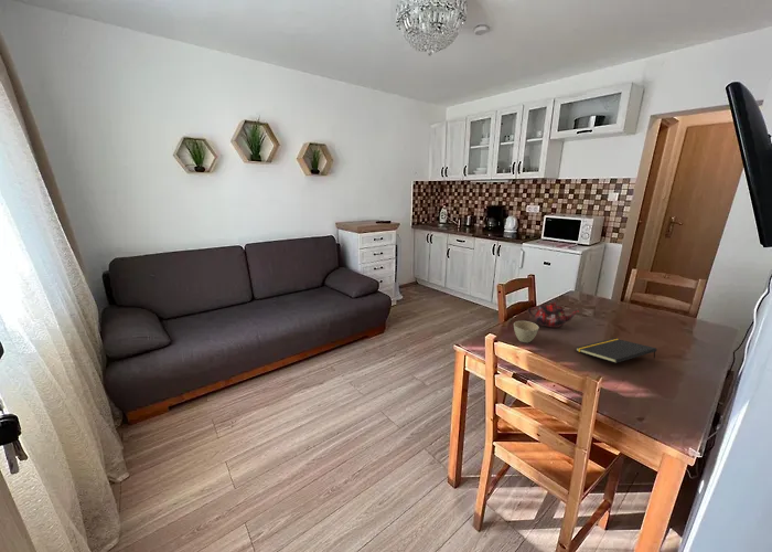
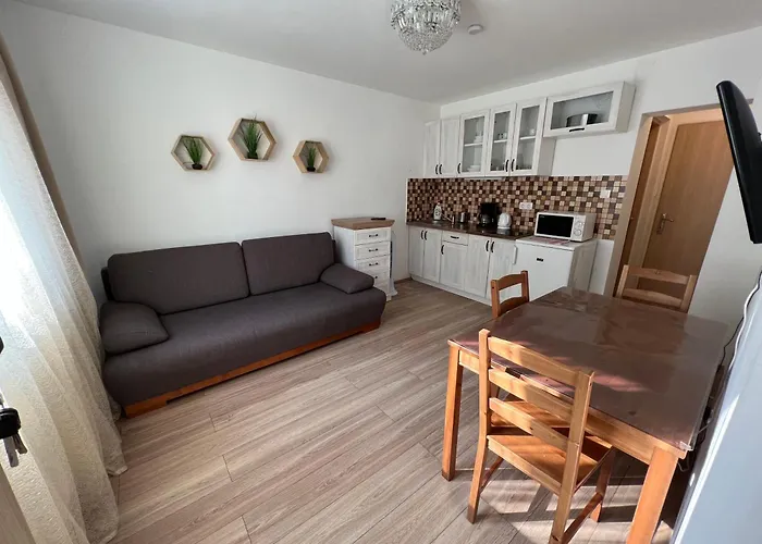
- teapot (551, 312)
- flower pot (525, 332)
- notepad (614, 349)
